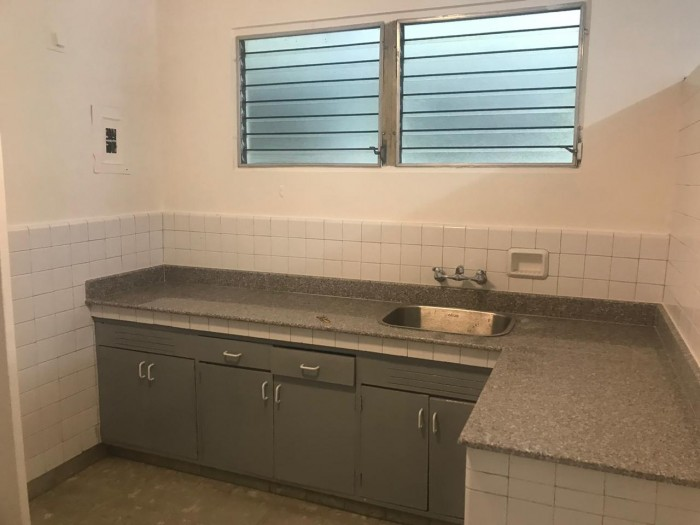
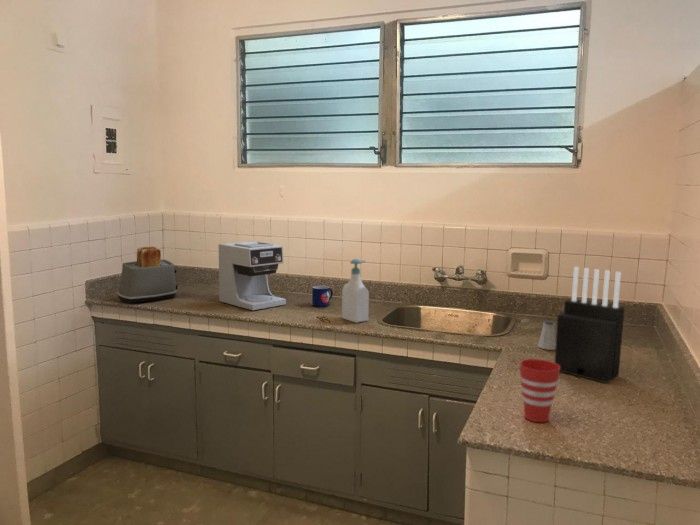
+ coffee maker (252, 273)
+ knife block (588, 322)
+ mug (323, 295)
+ toaster (147, 273)
+ saltshaker (548, 334)
+ cup (538, 391)
+ soap bottle (357, 289)
